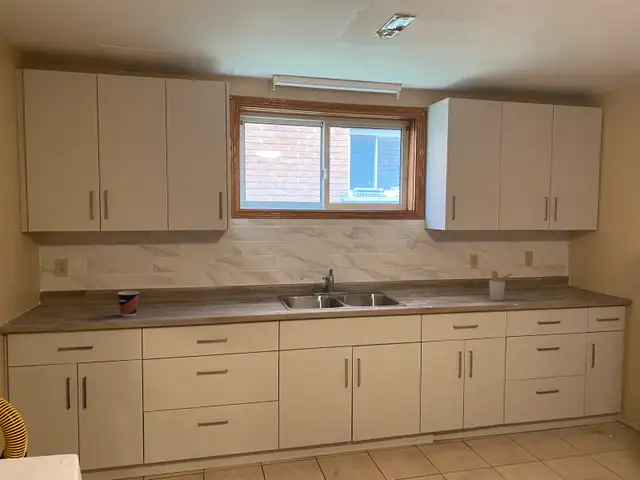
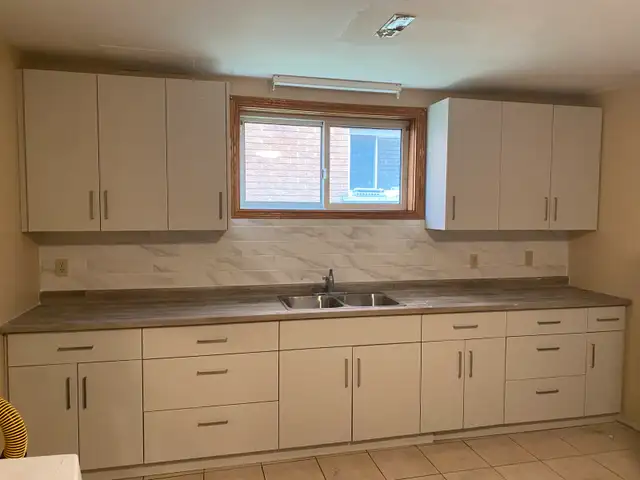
- utensil holder (500, 285)
- cup (128, 303)
